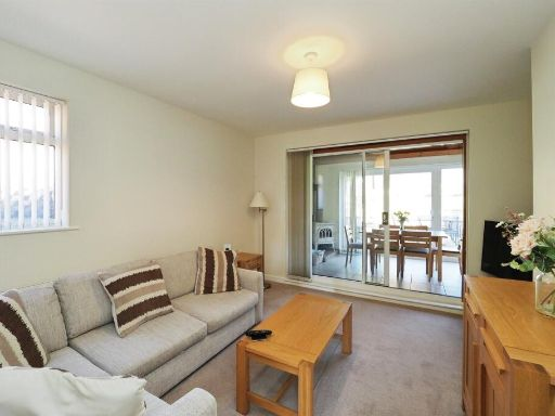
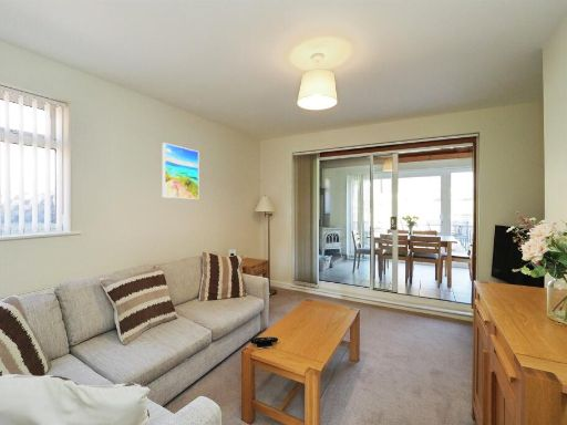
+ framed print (182, 173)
